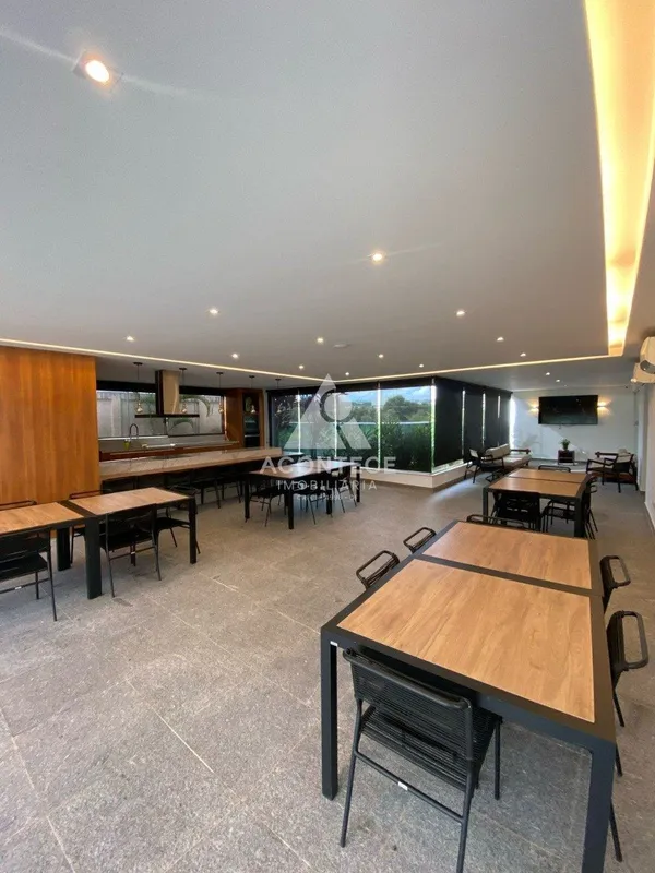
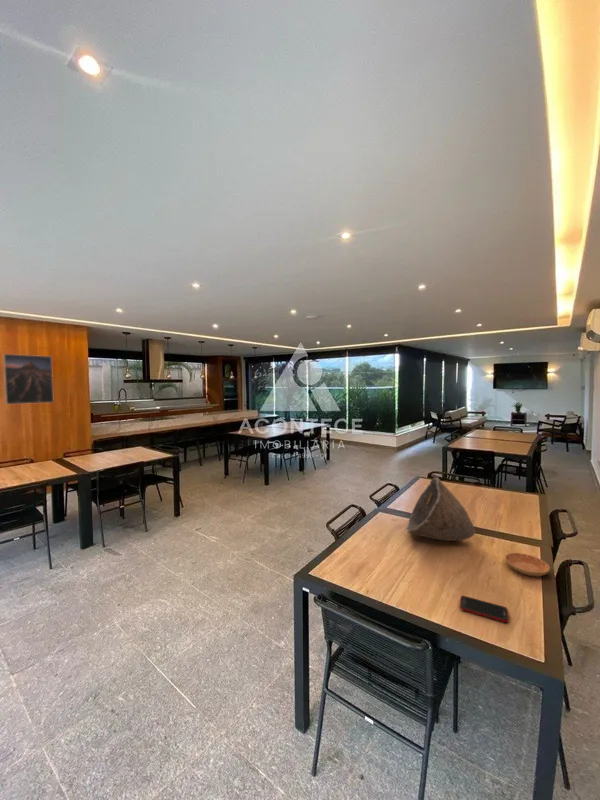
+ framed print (29, 379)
+ saucer (526, 565)
+ bowl (439, 508)
+ cell phone (483, 608)
